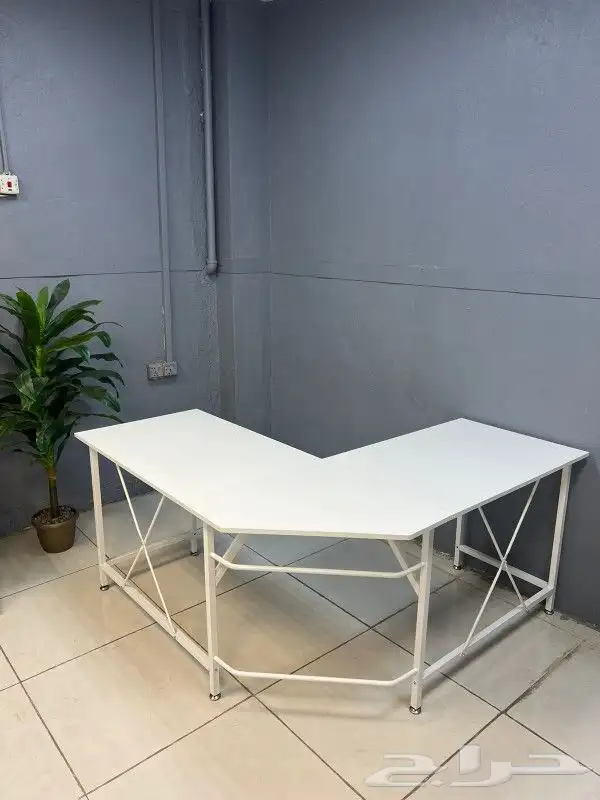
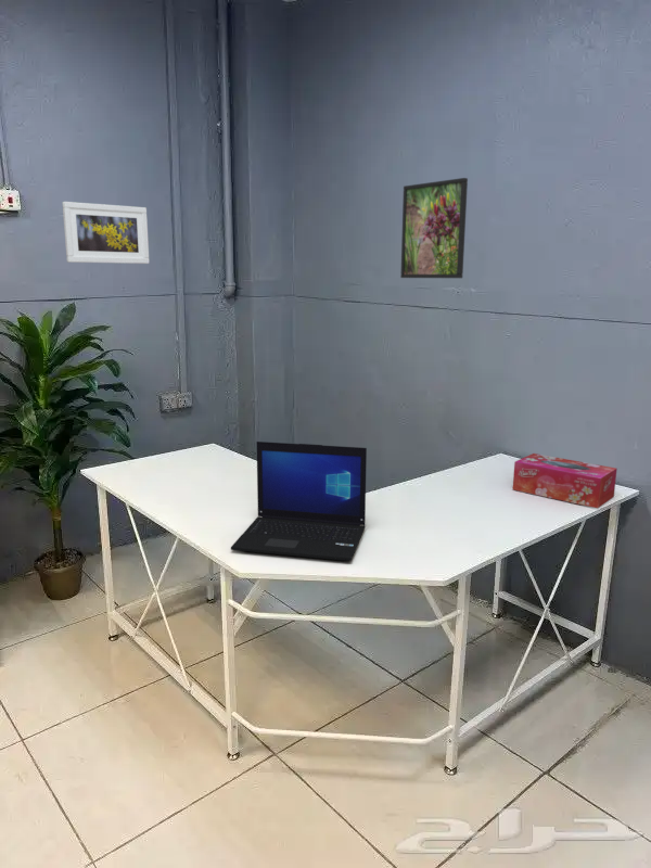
+ laptop (301, 497)
+ tissue box (563, 478)
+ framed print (432, 230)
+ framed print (107, 233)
